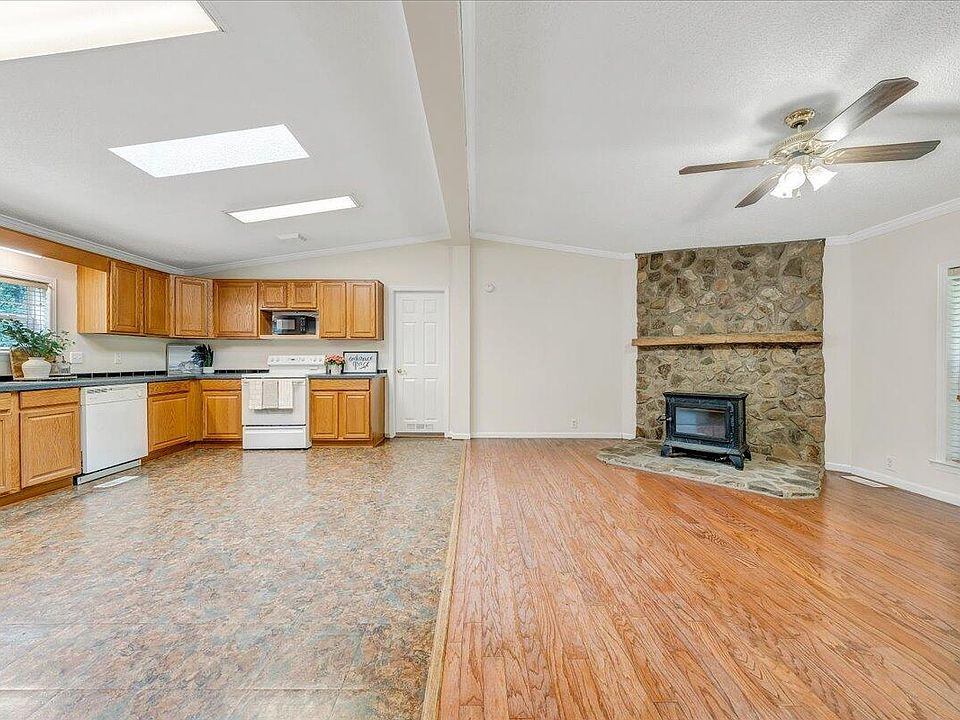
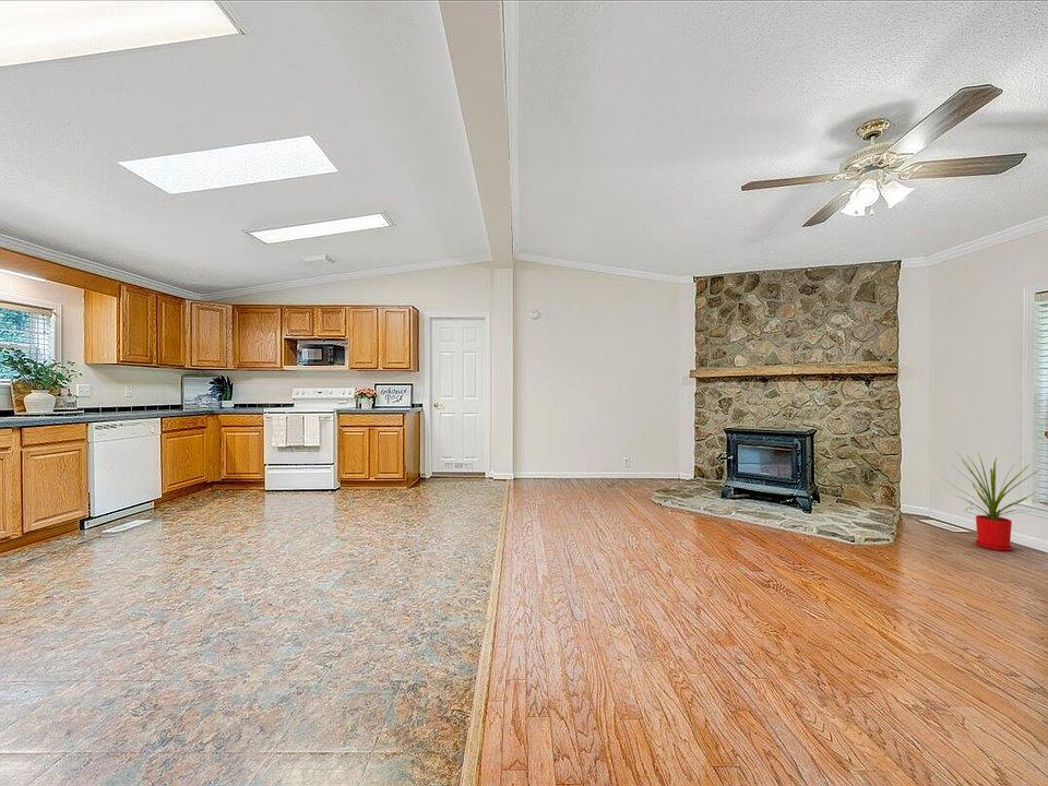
+ house plant (995, 500)
